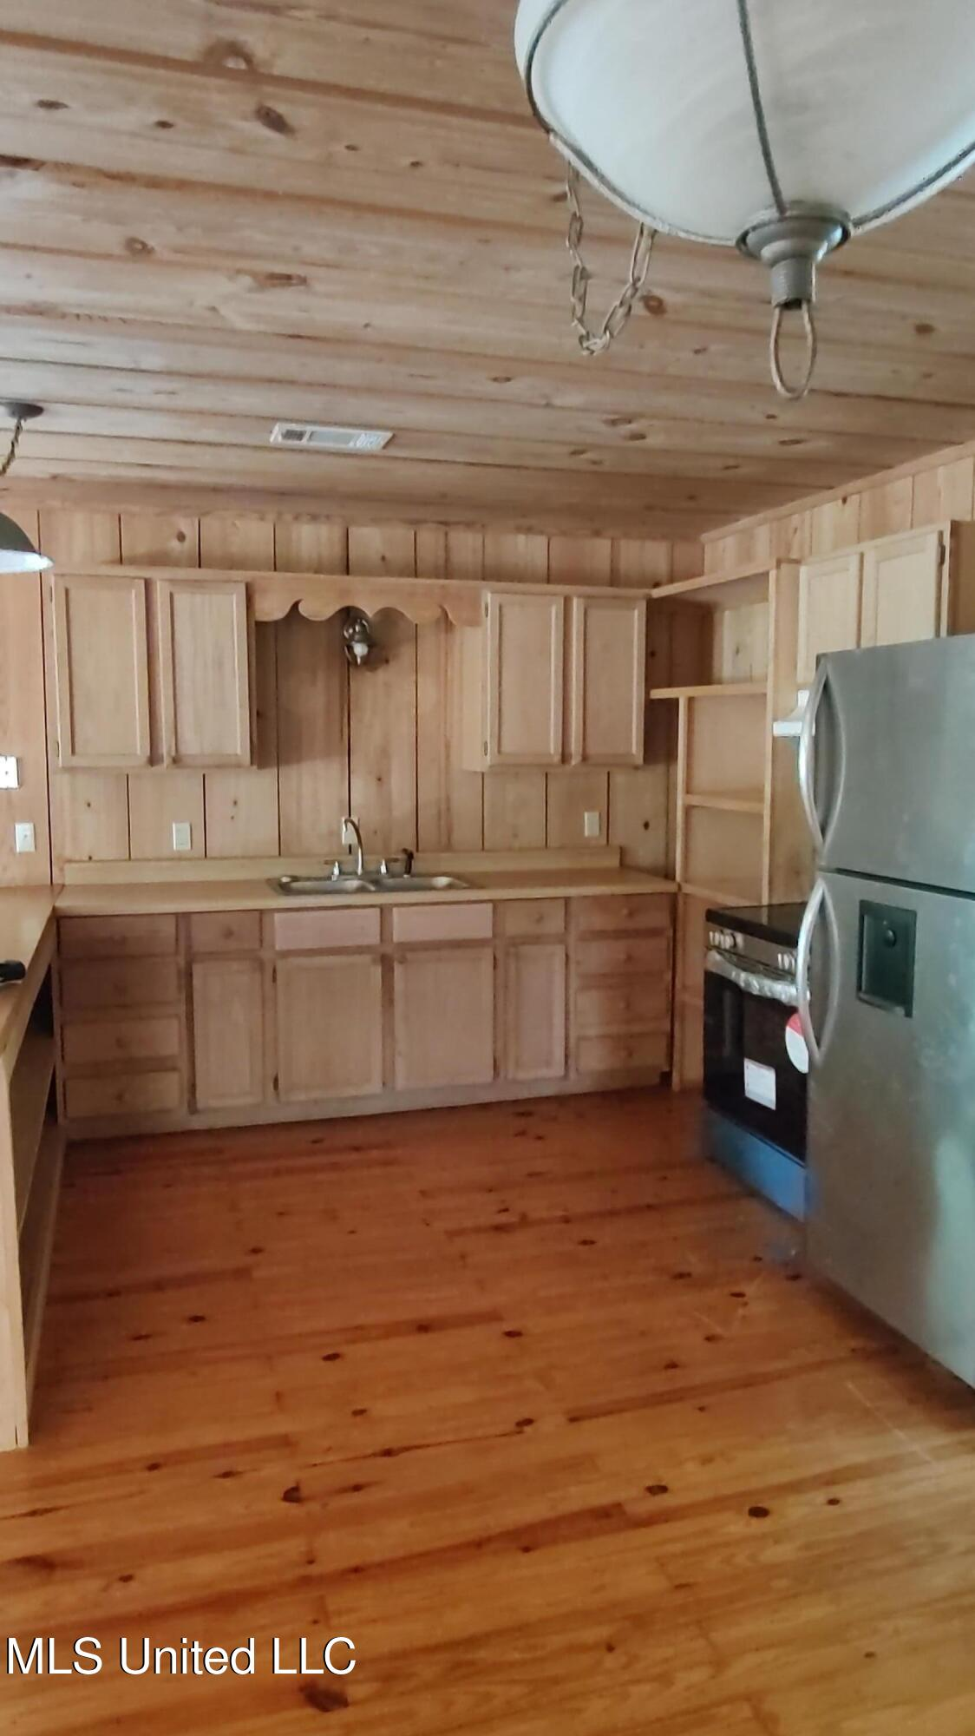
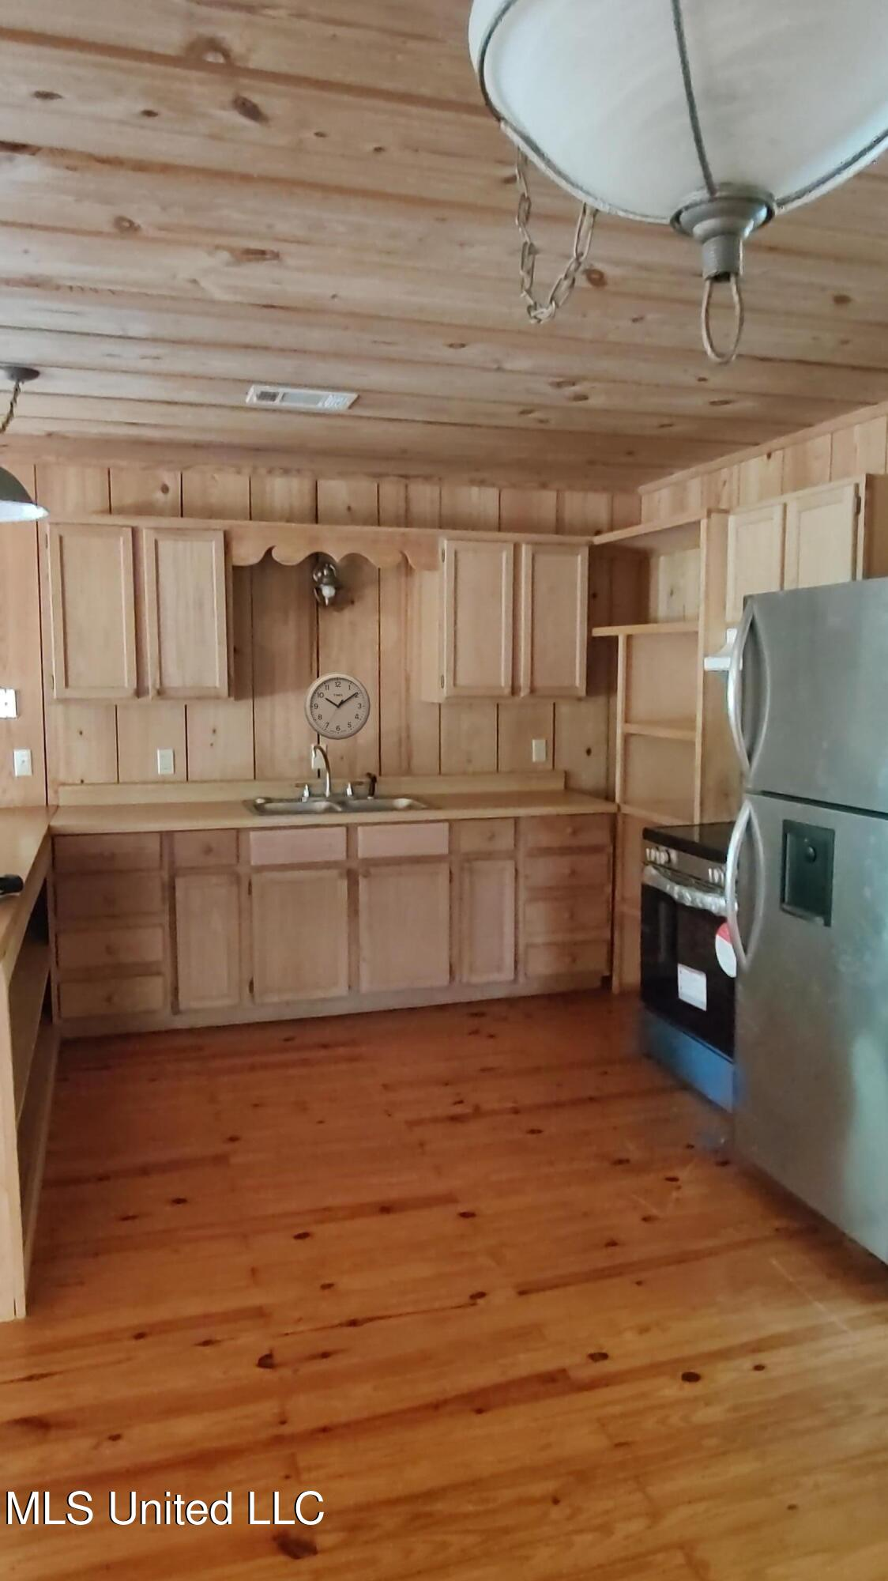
+ wall clock (338, 706)
